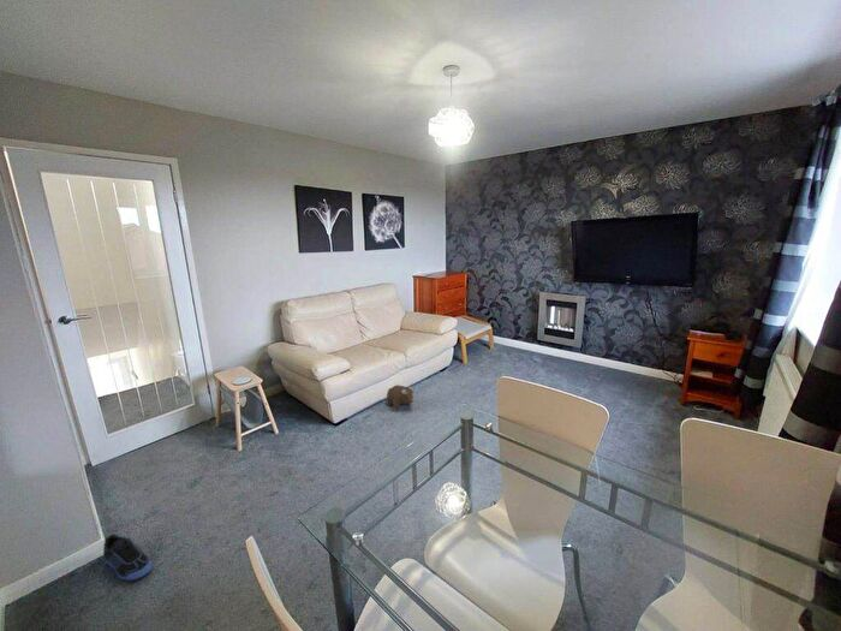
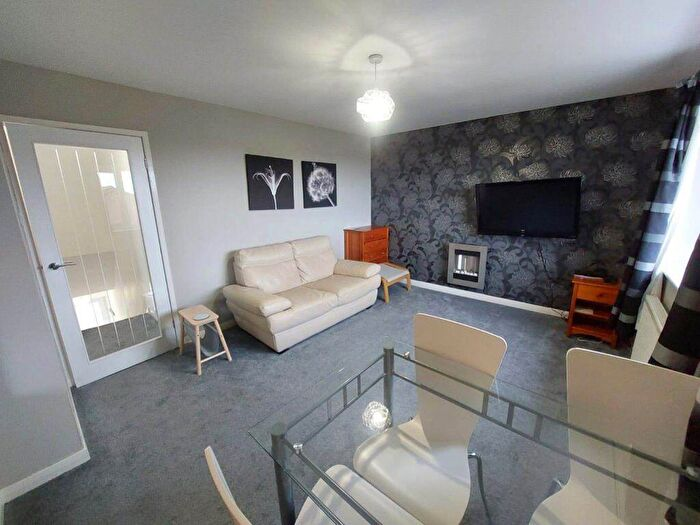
- sneaker (125, 555)
- plush toy (400, 395)
